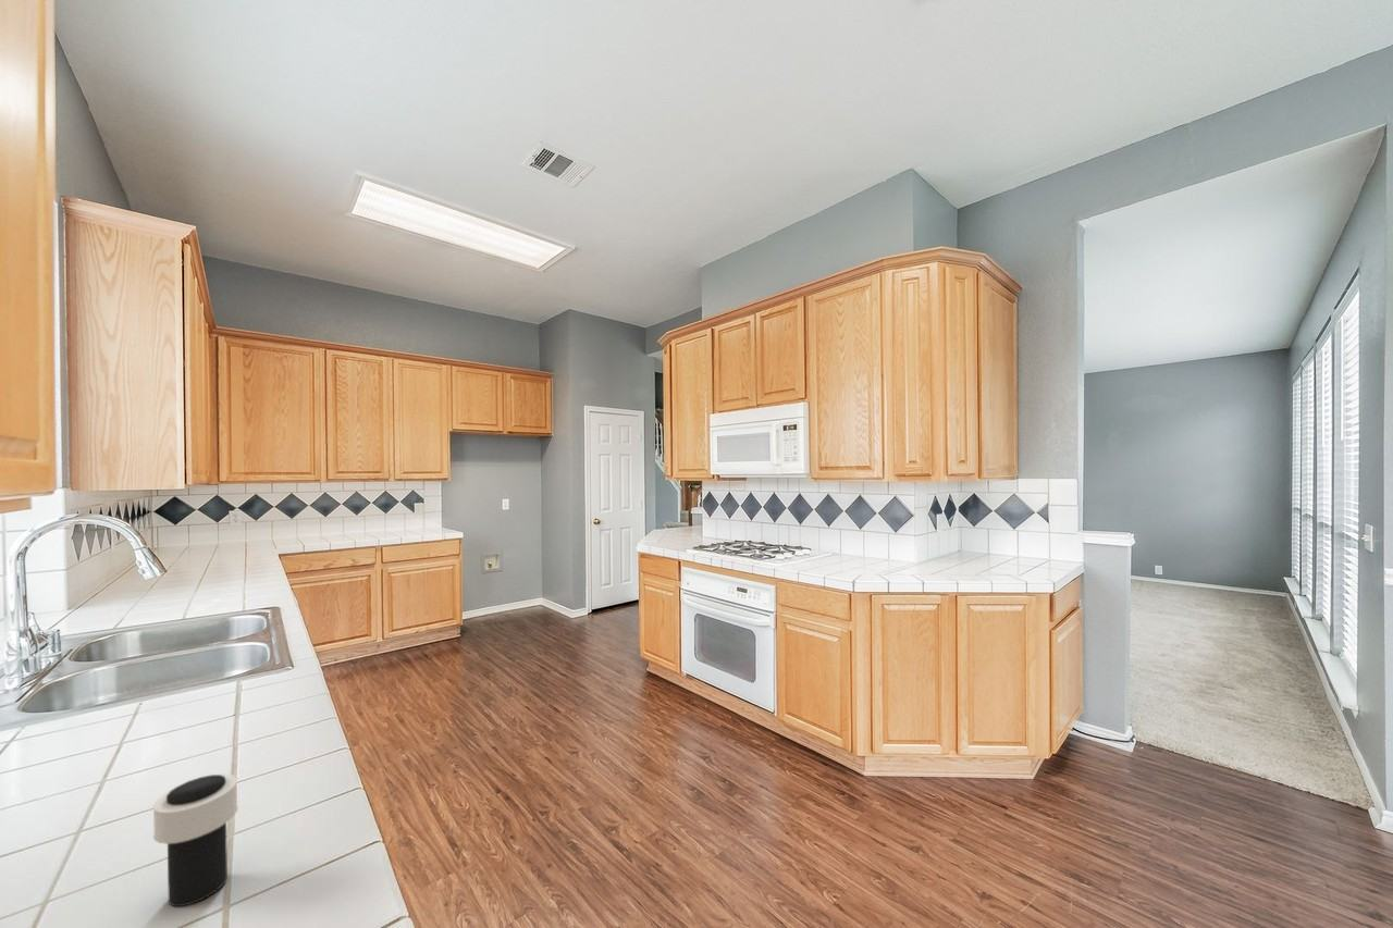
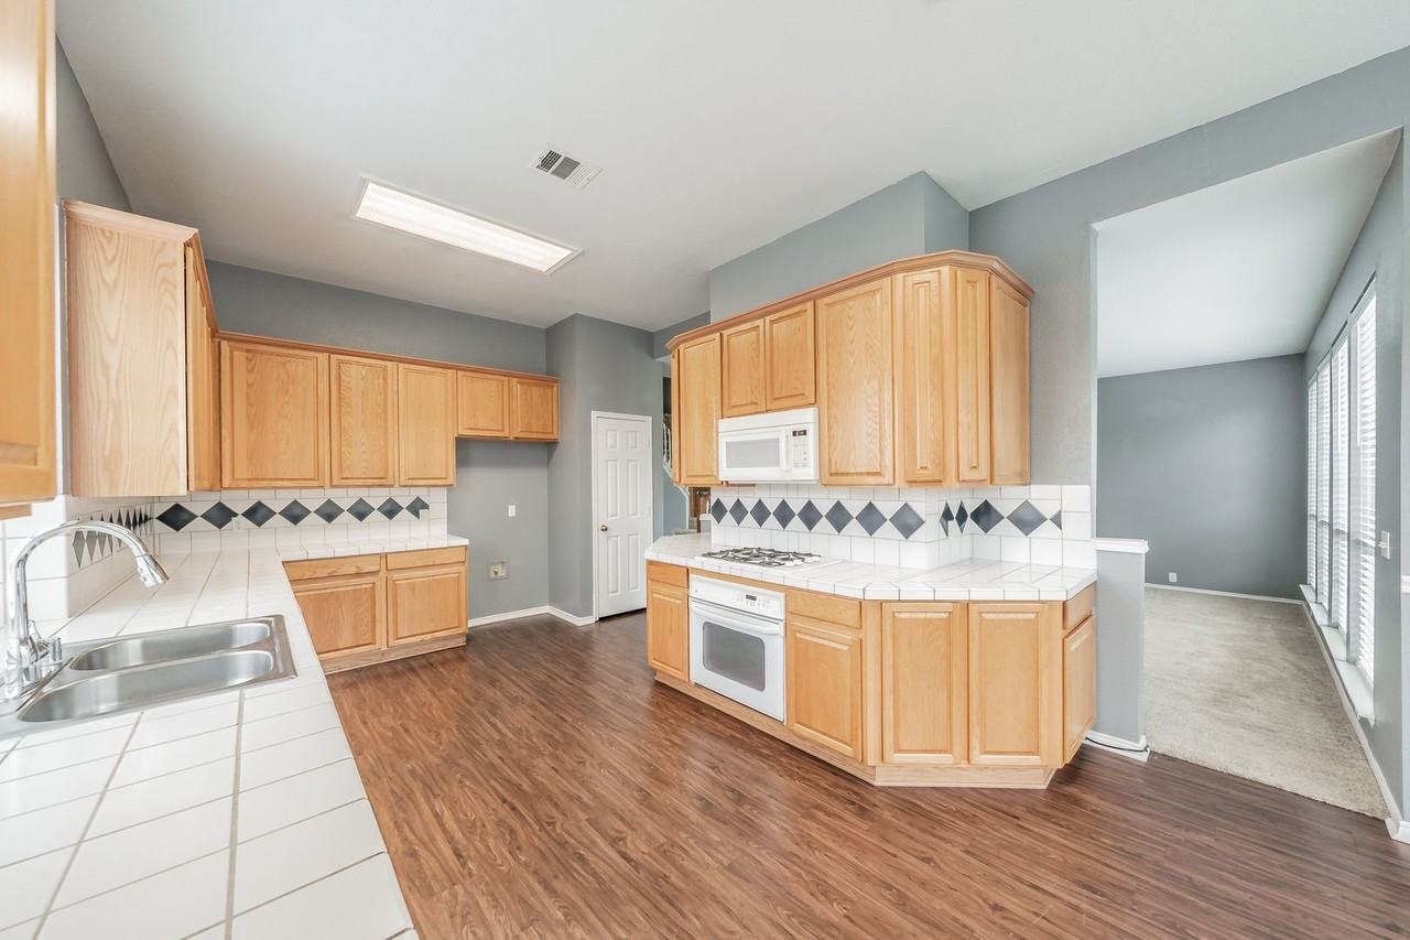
- cup (197, 838)
